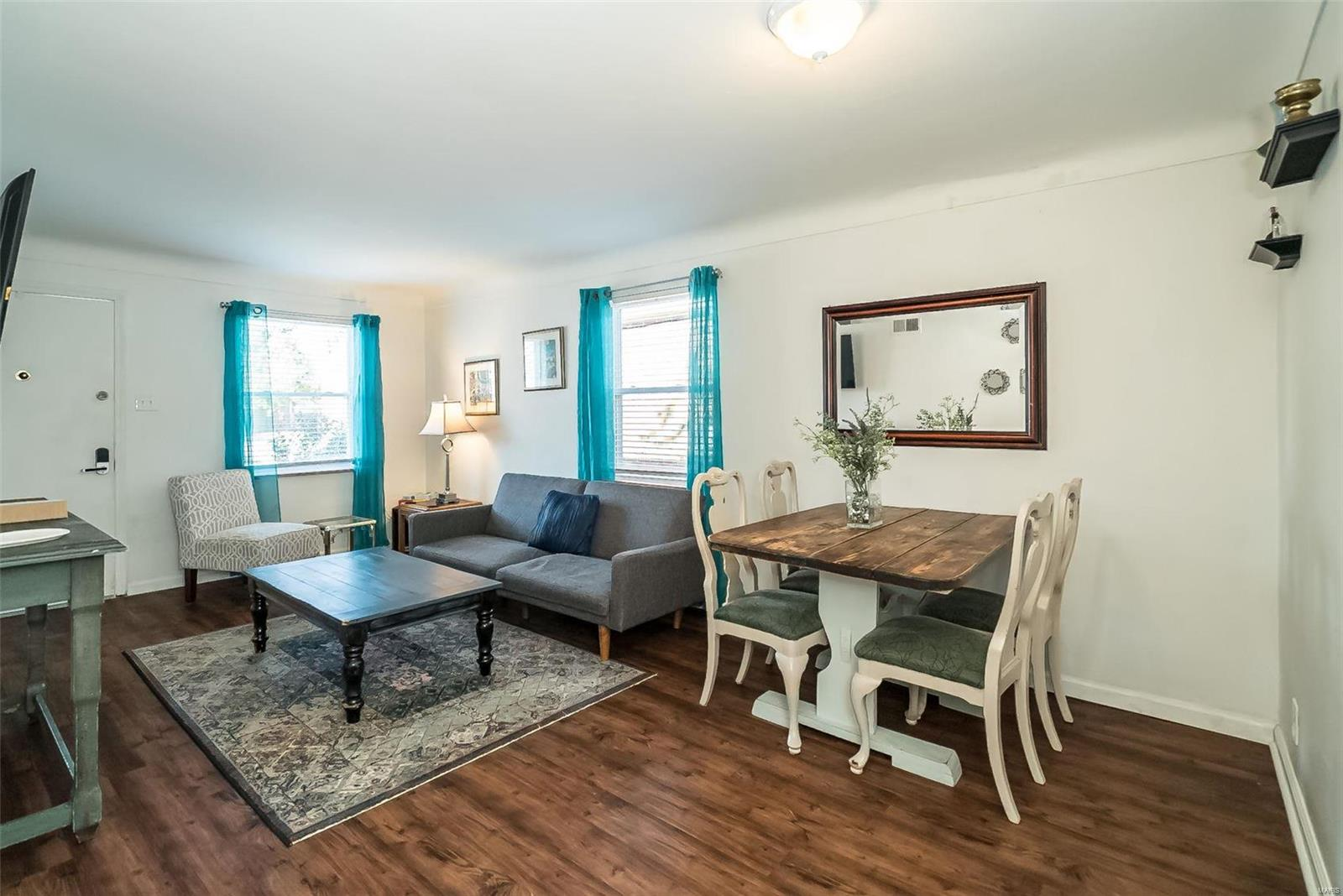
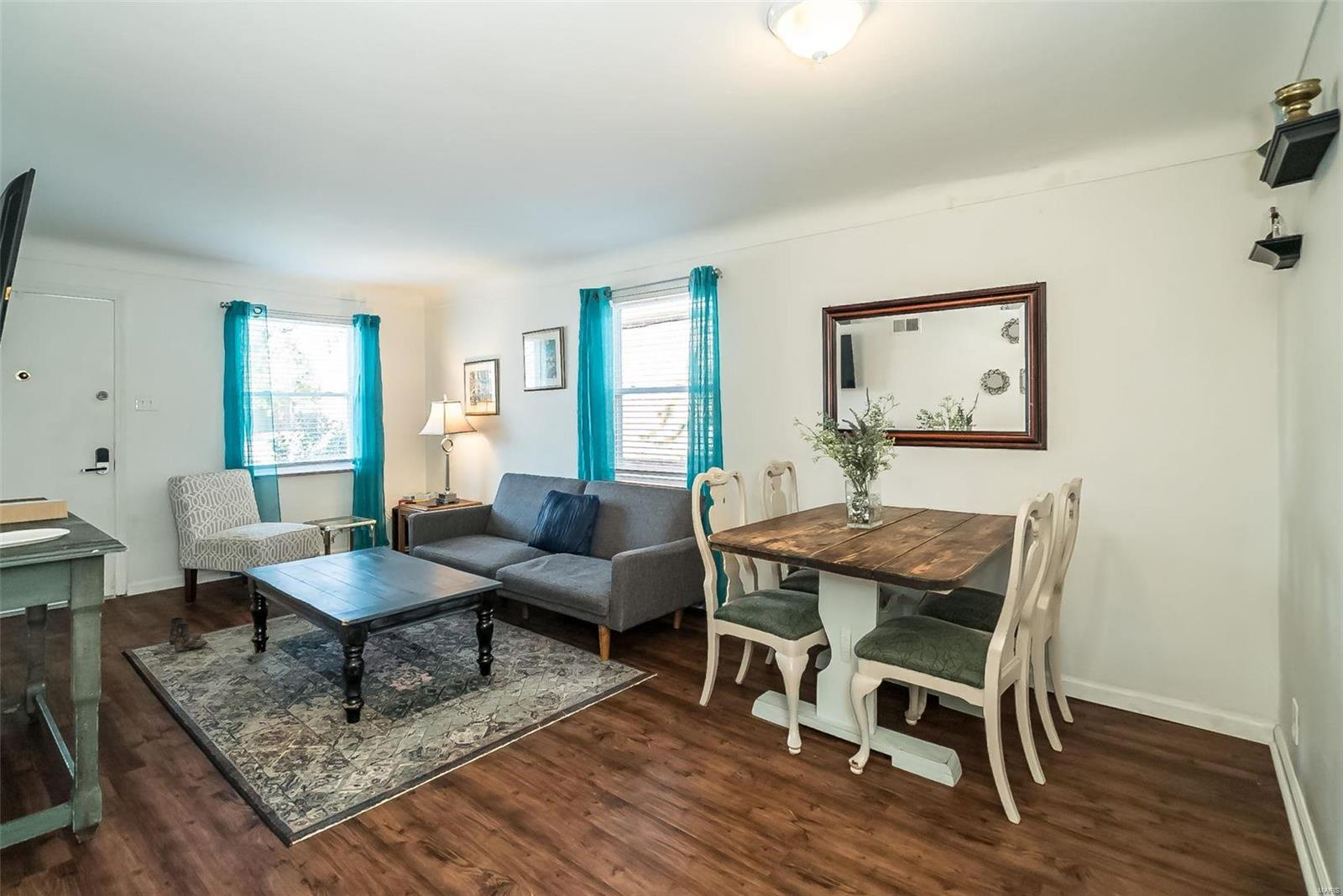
+ boots (188, 632)
